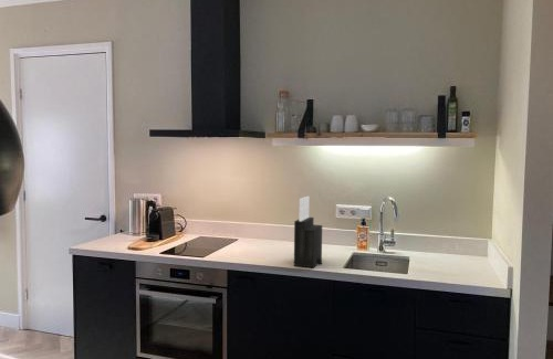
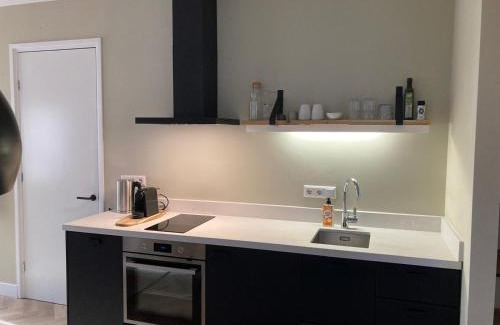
- knife block (311, 230)
